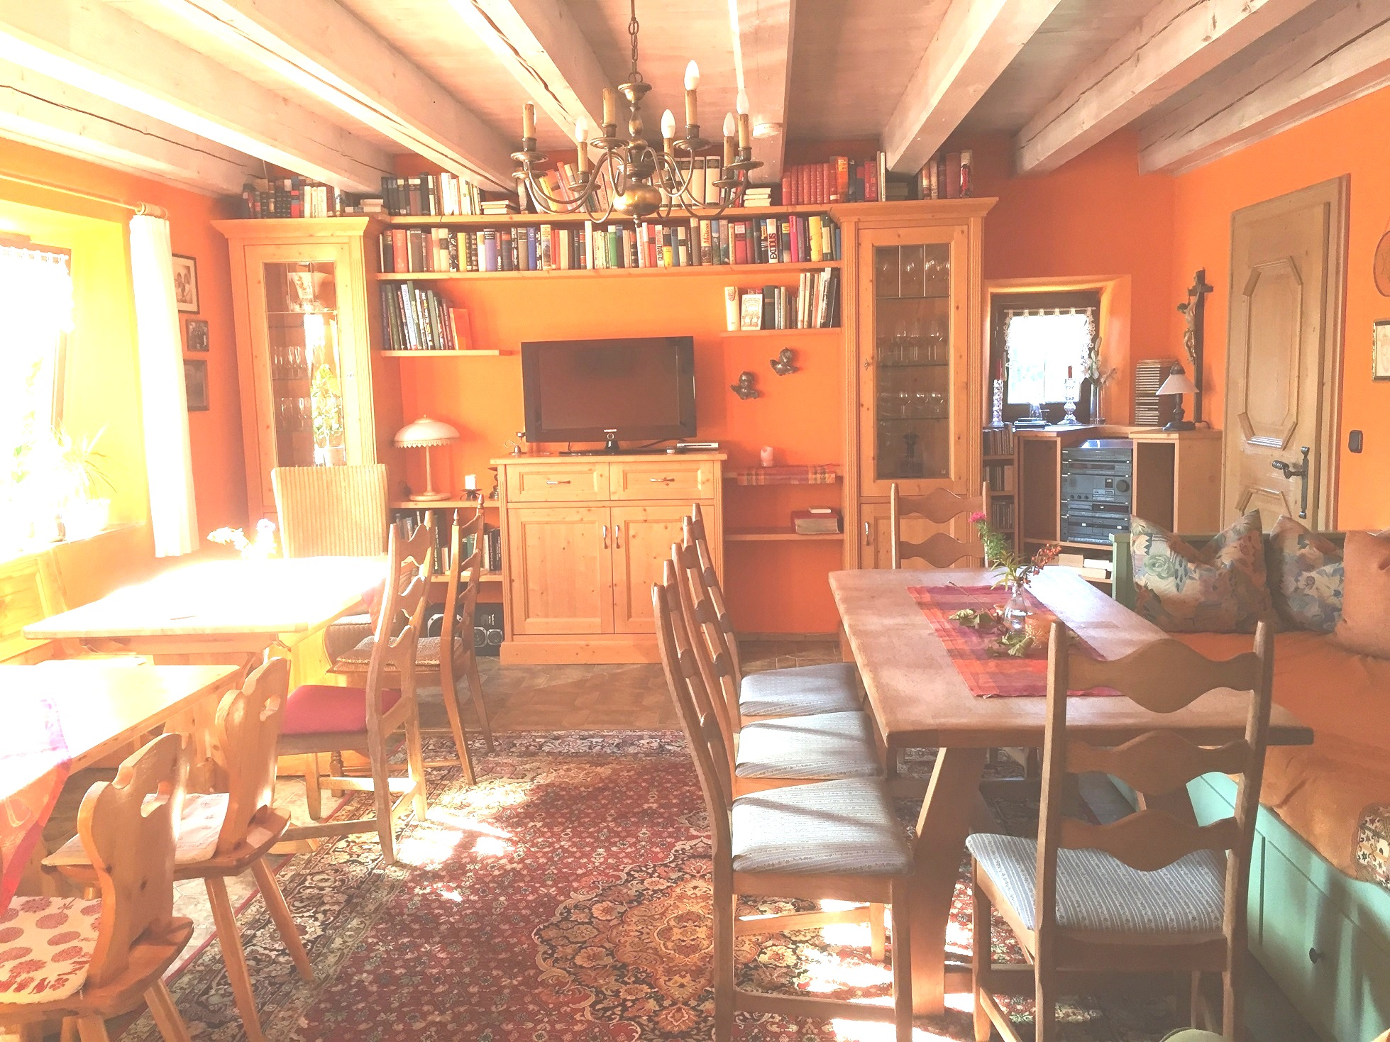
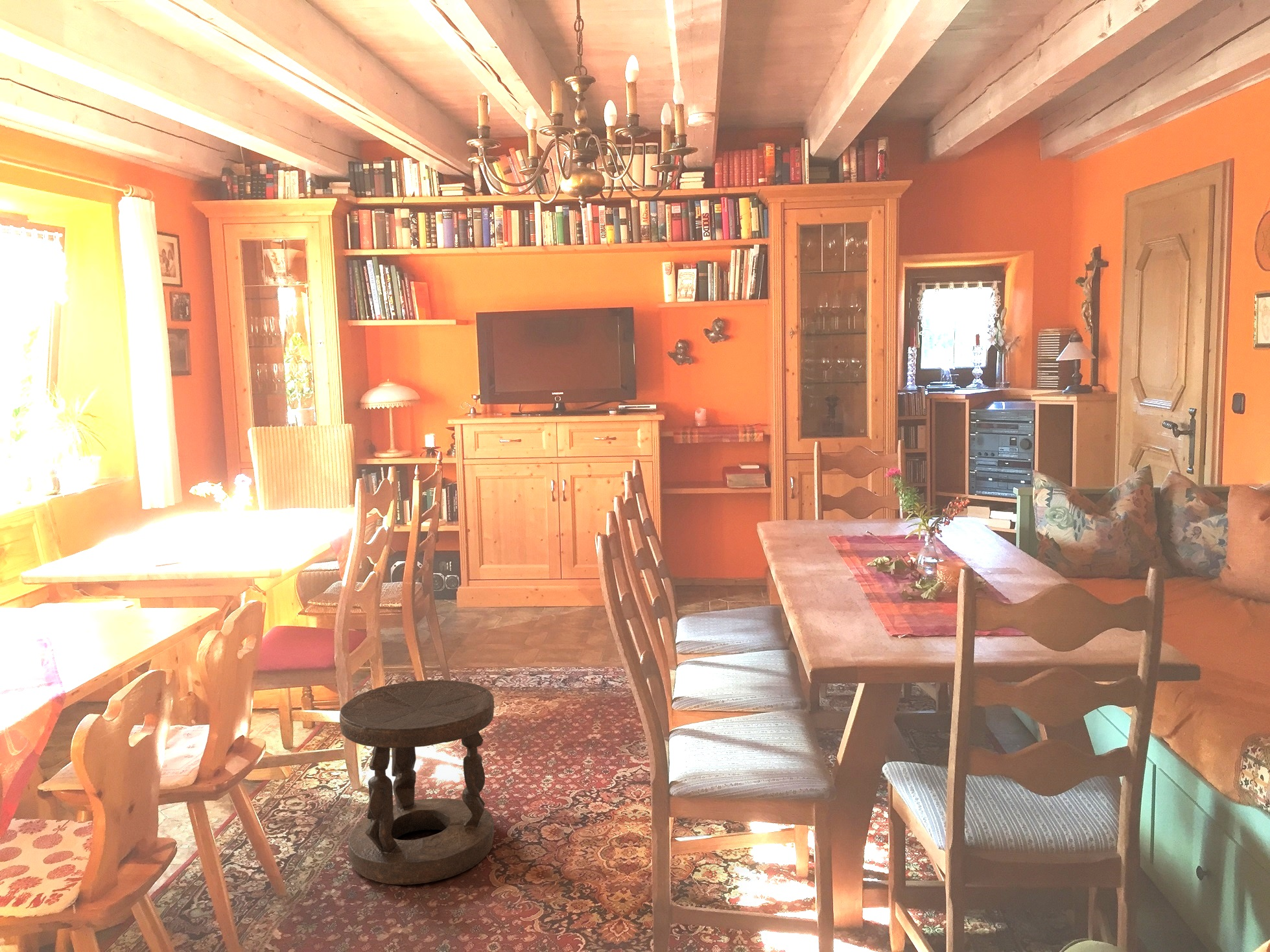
+ stool (416, 774)
